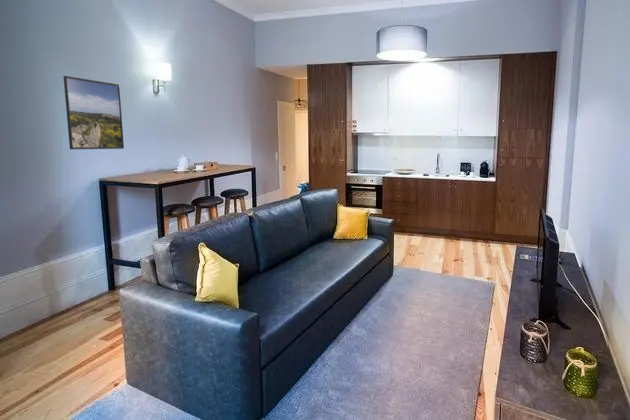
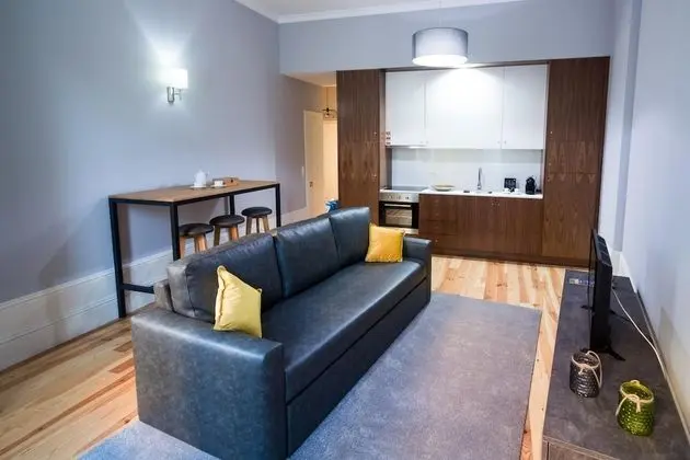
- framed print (96, 115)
